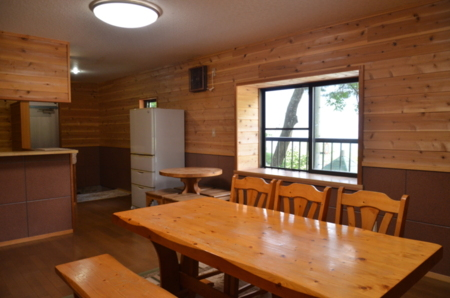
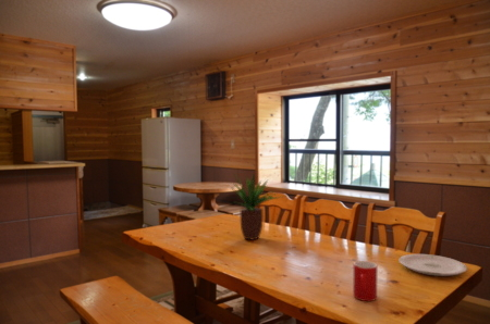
+ cup (363, 282)
+ potted plant (253, 205)
+ plate (431, 265)
